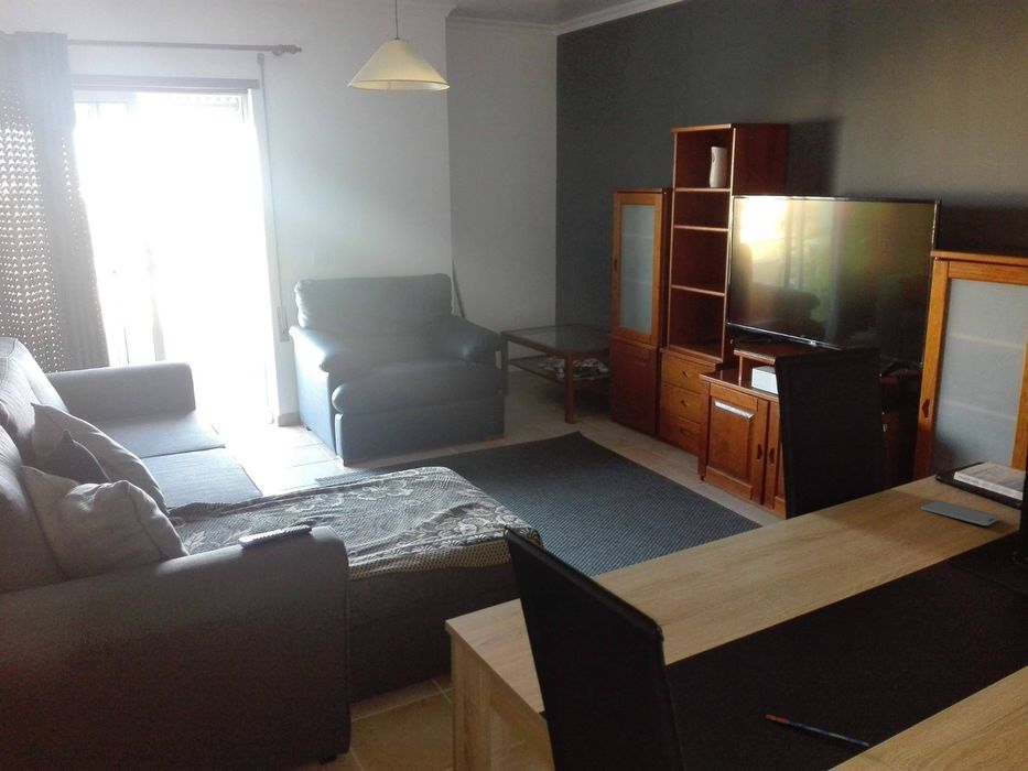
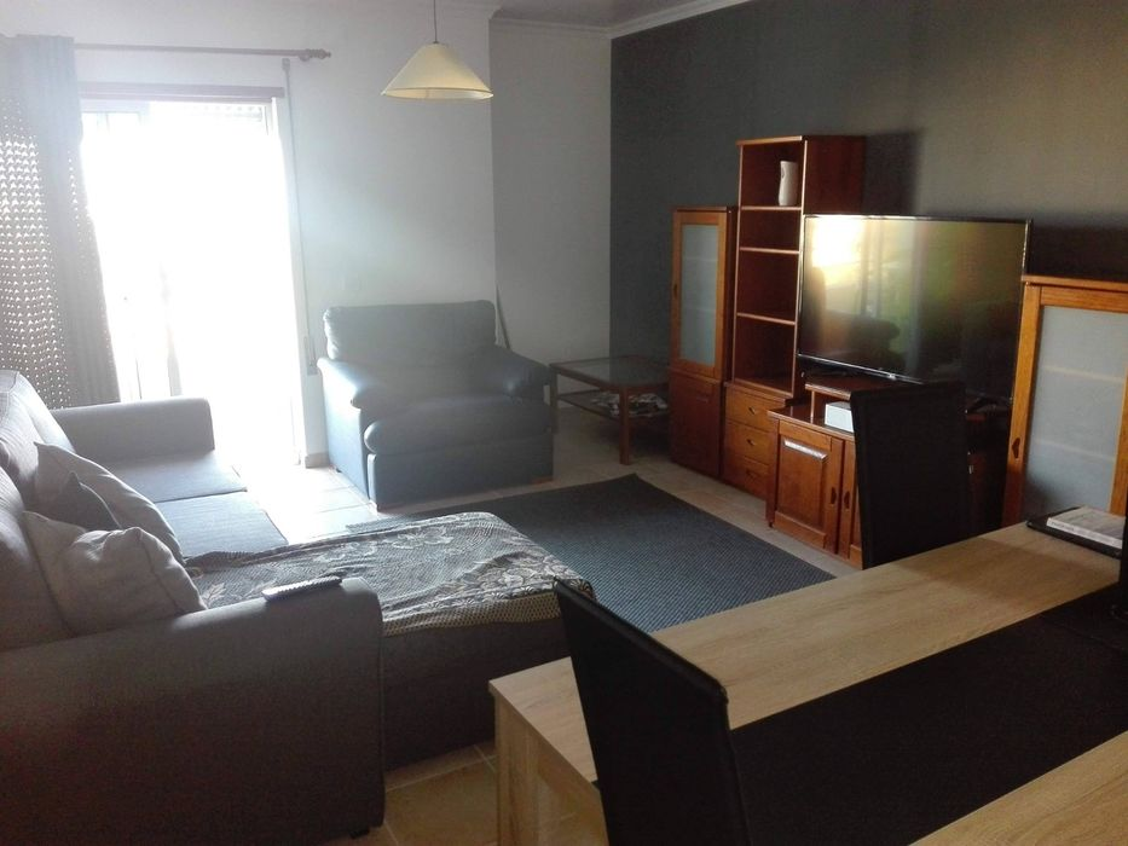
- pen (815, 729)
- smartphone (959, 512)
